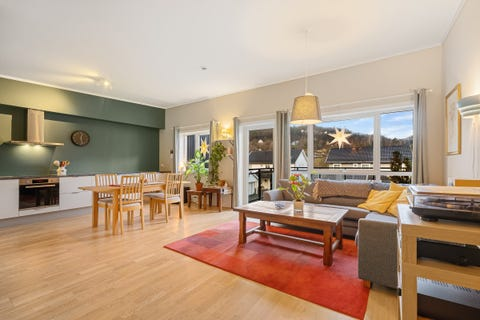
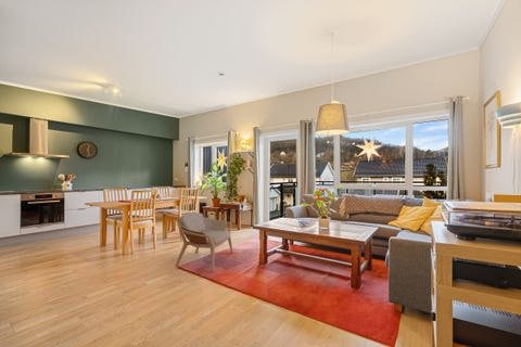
+ armchair (203, 235)
